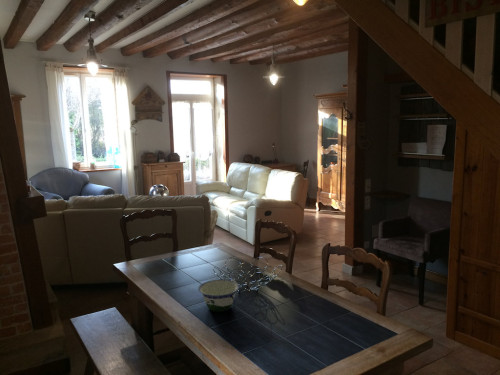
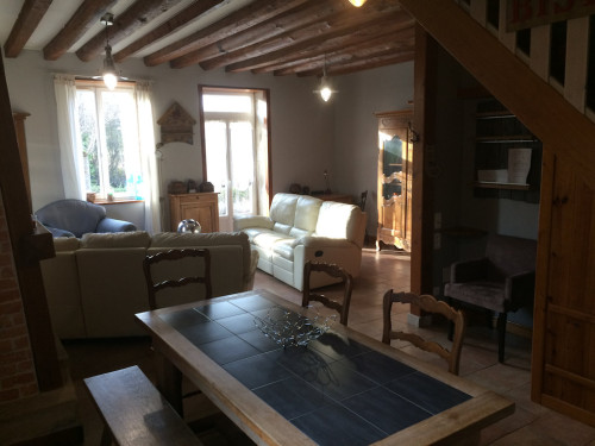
- bowl (220, 297)
